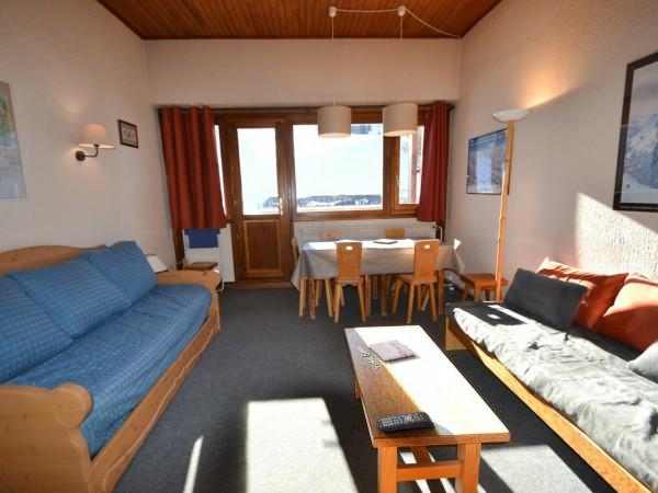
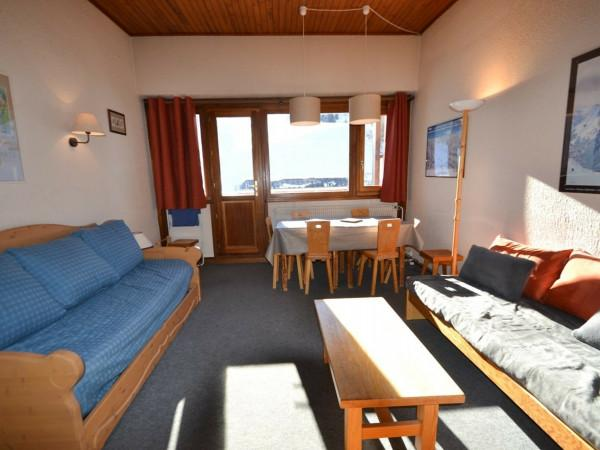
- magazine (386, 353)
- remote control (405, 422)
